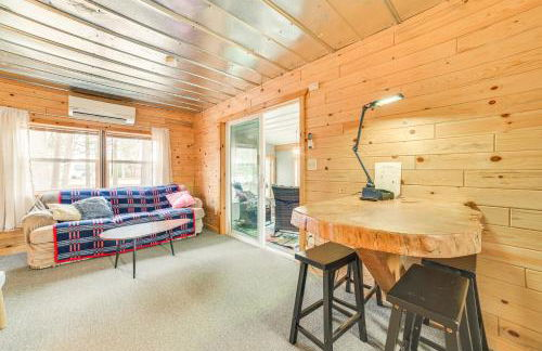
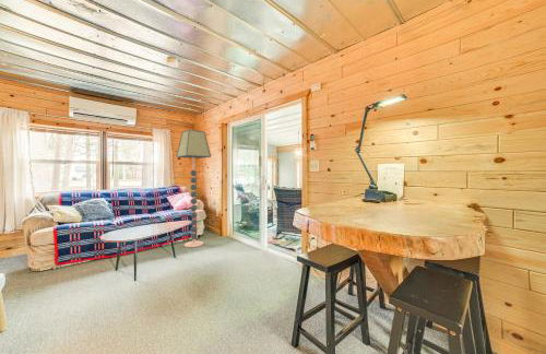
+ floor lamp (193, 188)
